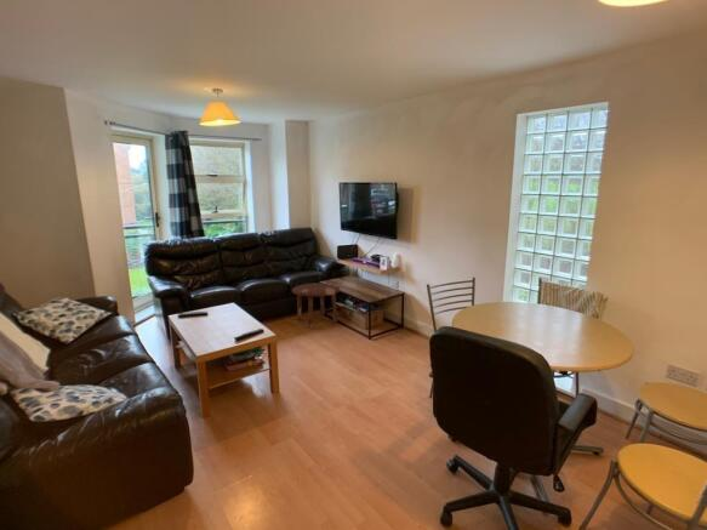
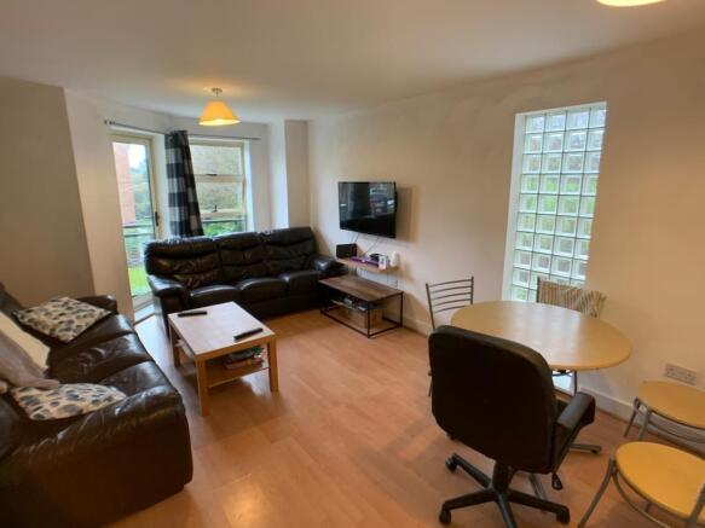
- side table (320, 304)
